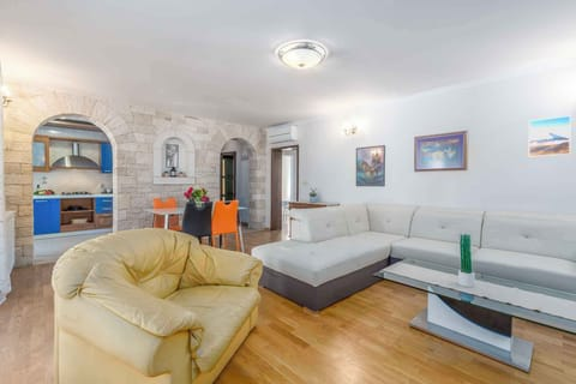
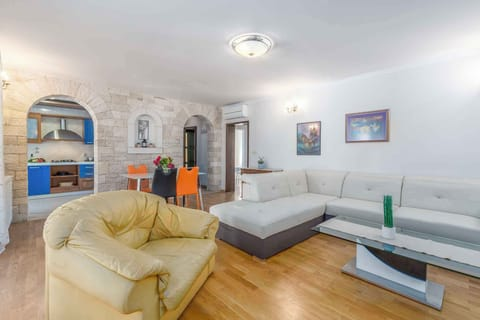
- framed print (548, 137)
